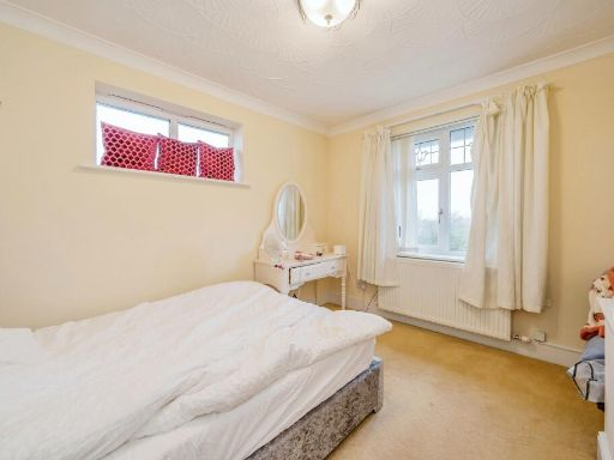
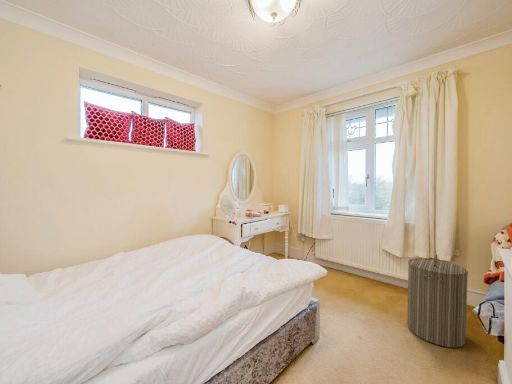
+ laundry hamper (435, 293)
